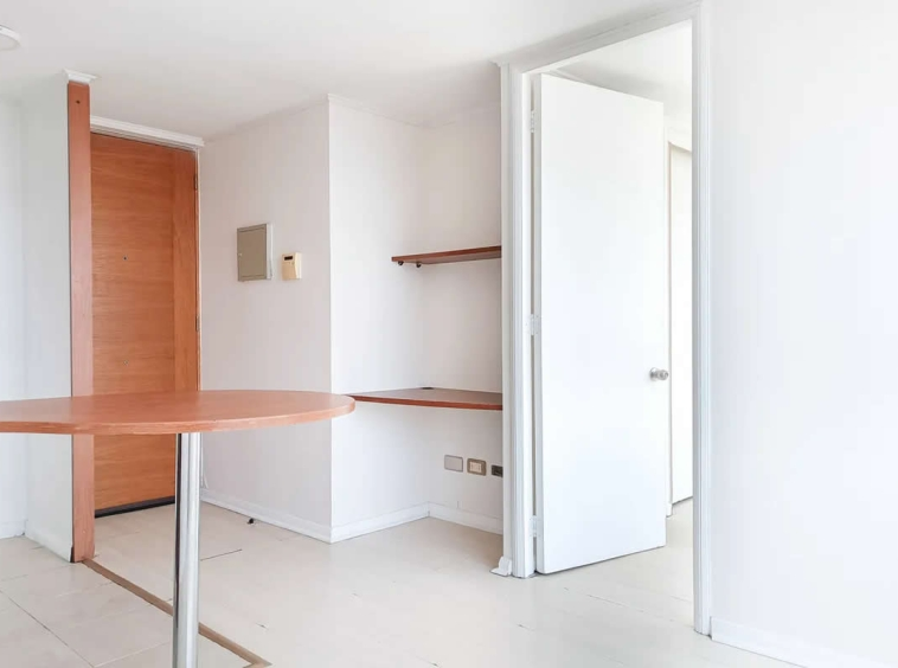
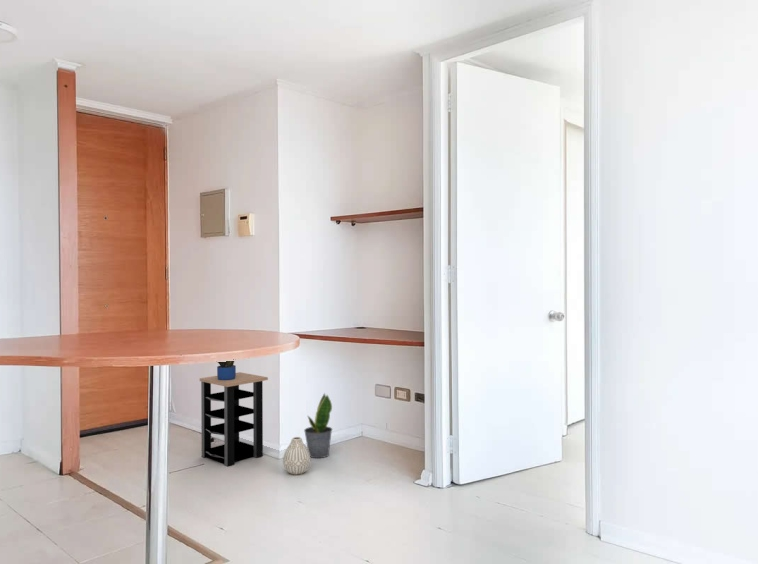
+ vase (296, 455)
+ potted plant (318, 424)
+ potted plant (226, 361)
+ side table (233, 417)
